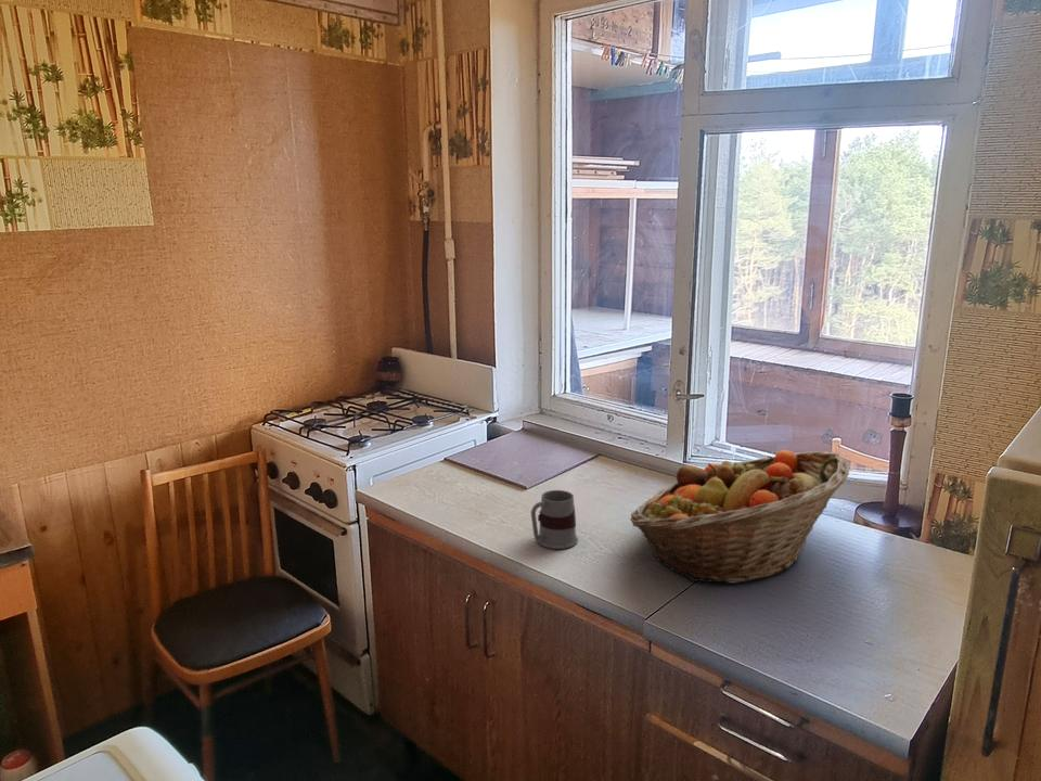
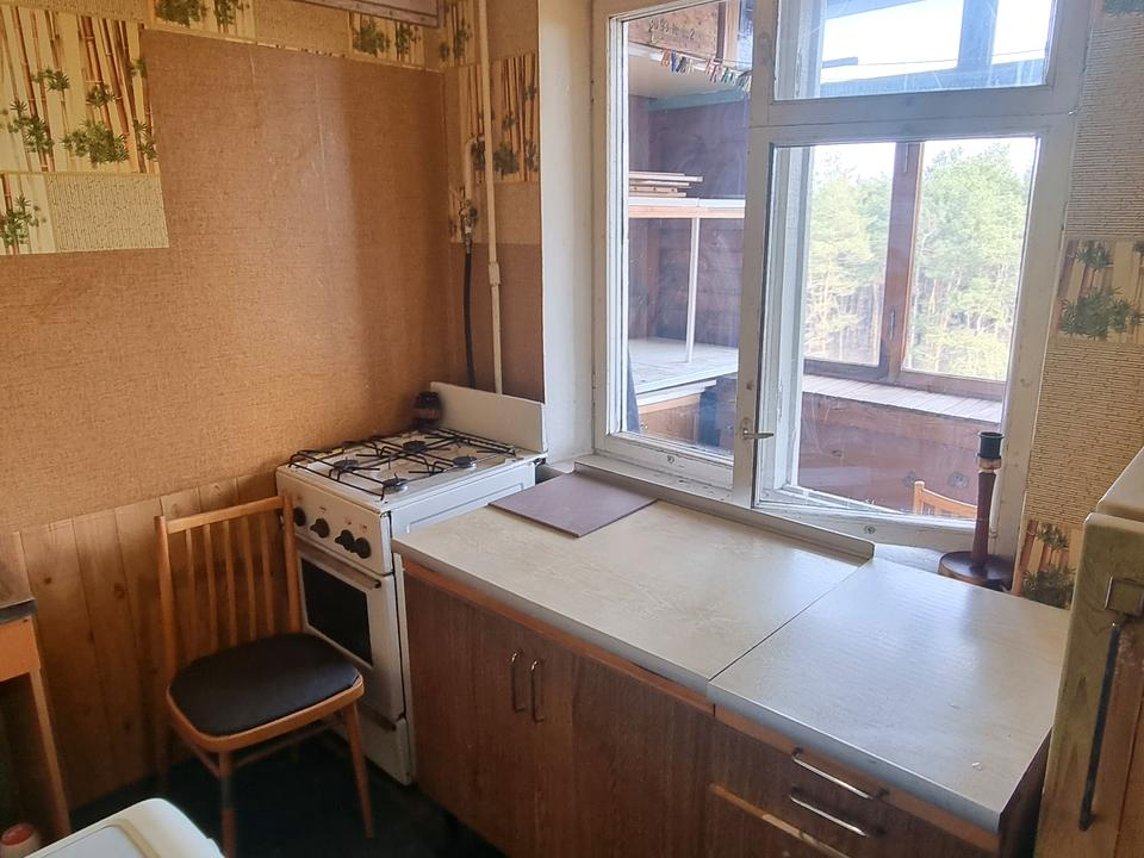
- mug (552, 520)
- fruit basket (738, 504)
